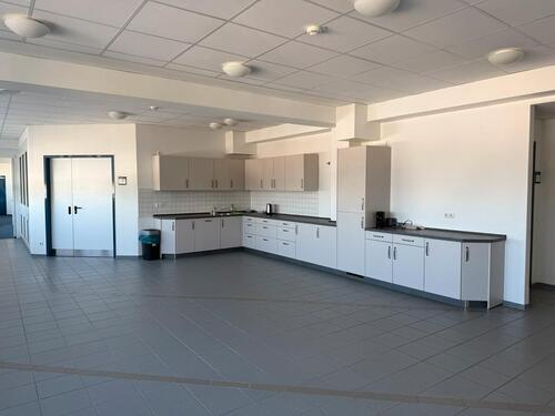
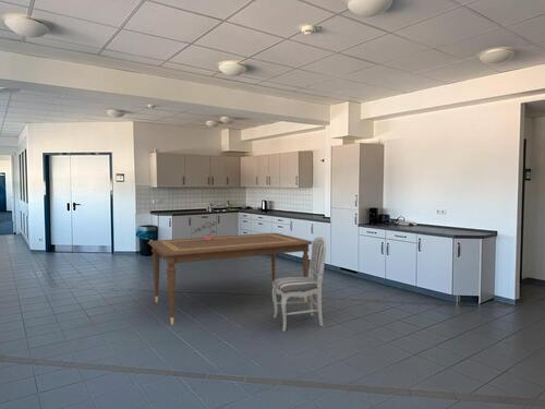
+ dining chair (300, 280)
+ potted plant (203, 228)
+ dining table (230, 257)
